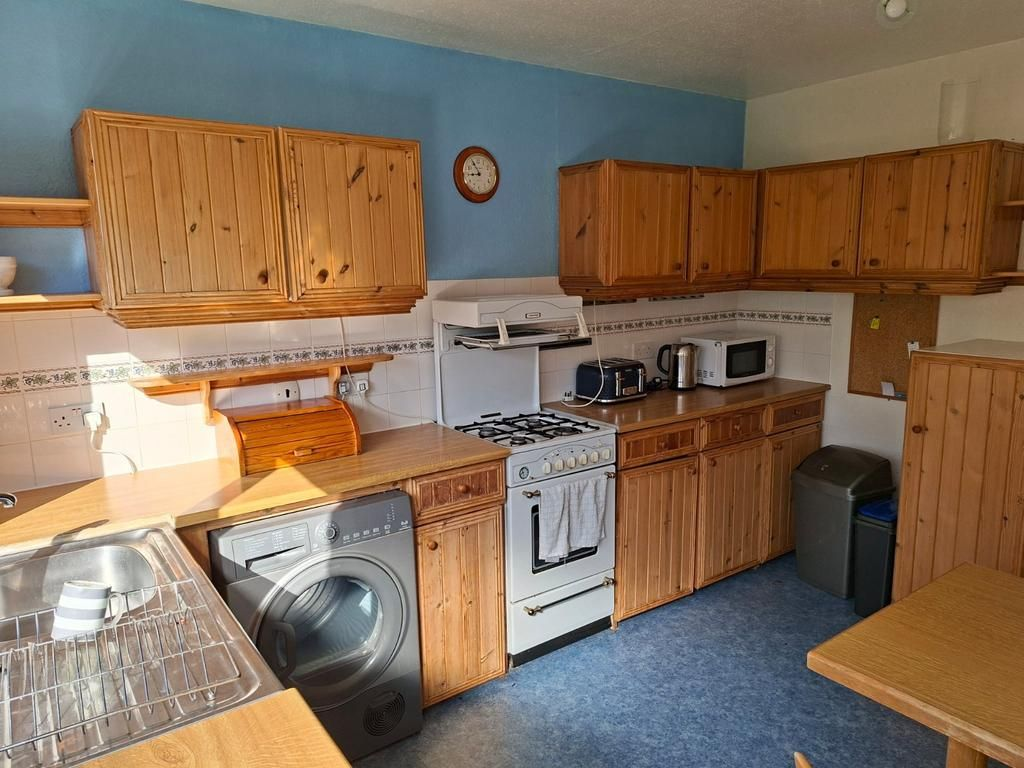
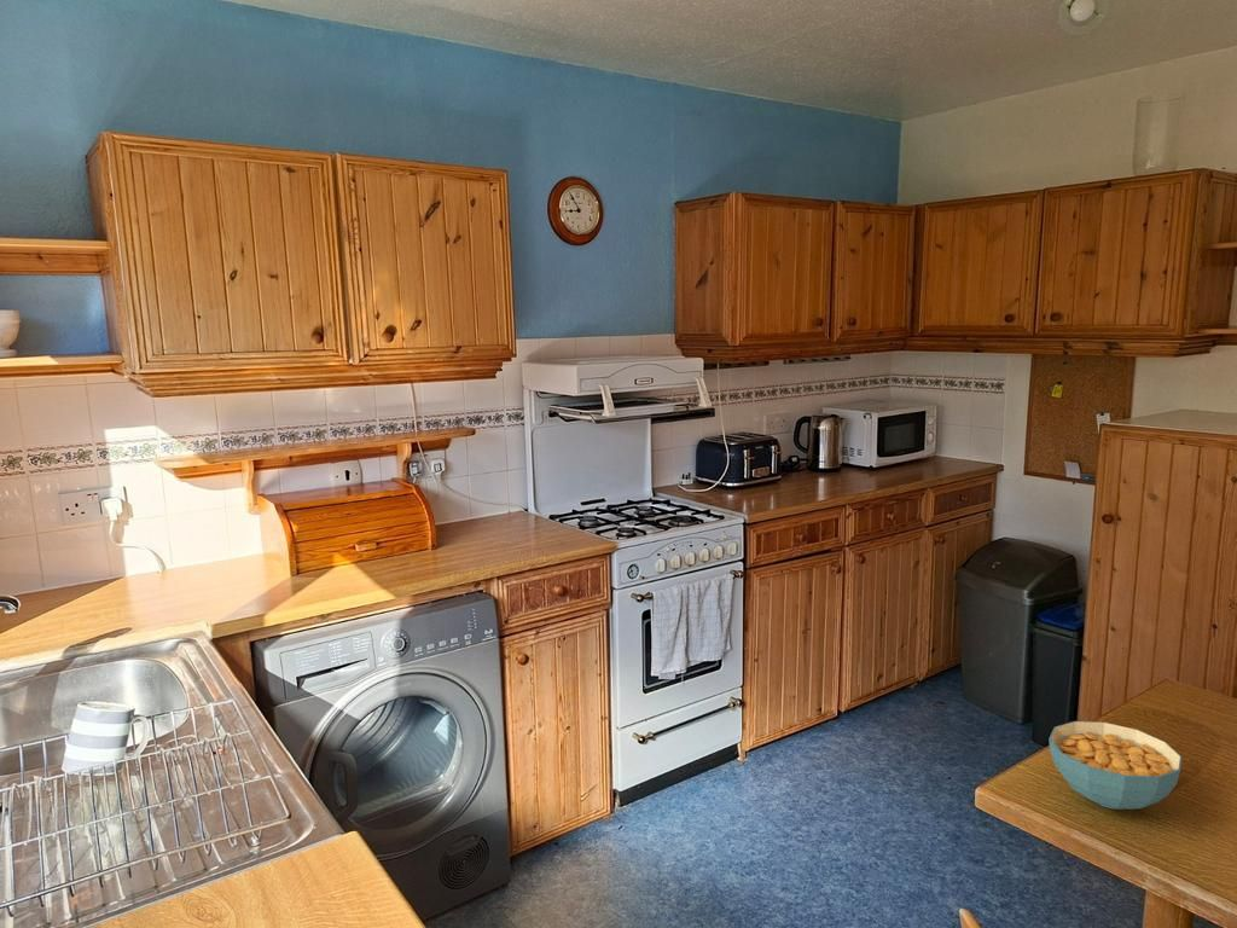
+ cereal bowl (1111, 773)
